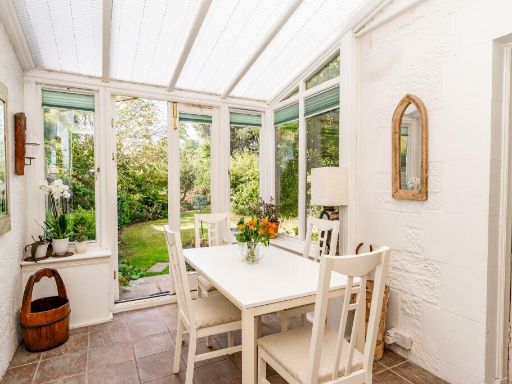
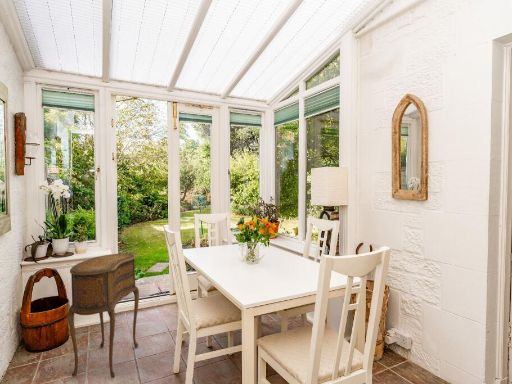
+ side table (104, 311)
